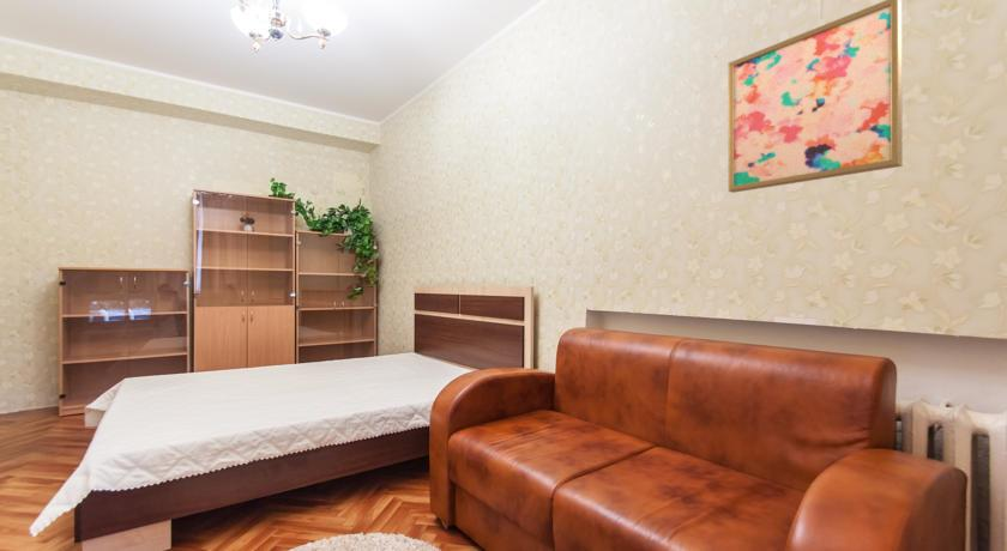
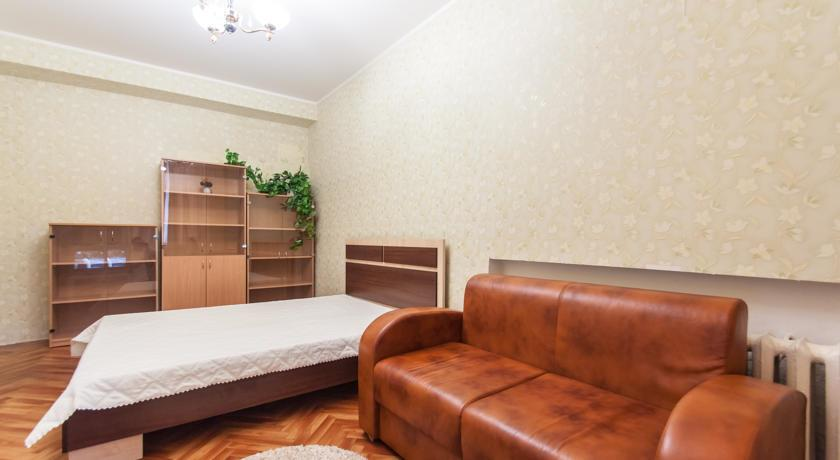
- wall art (803, 108)
